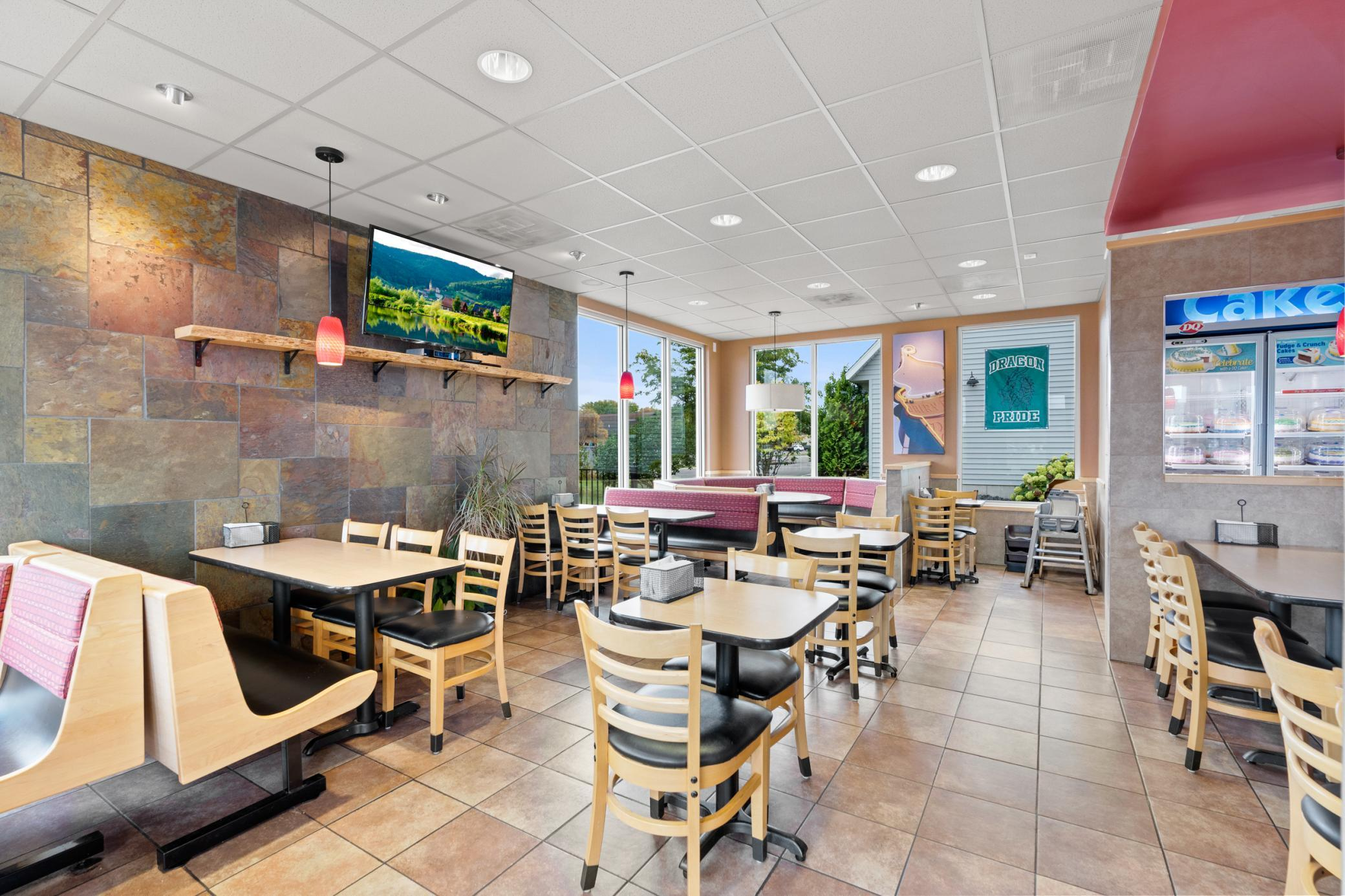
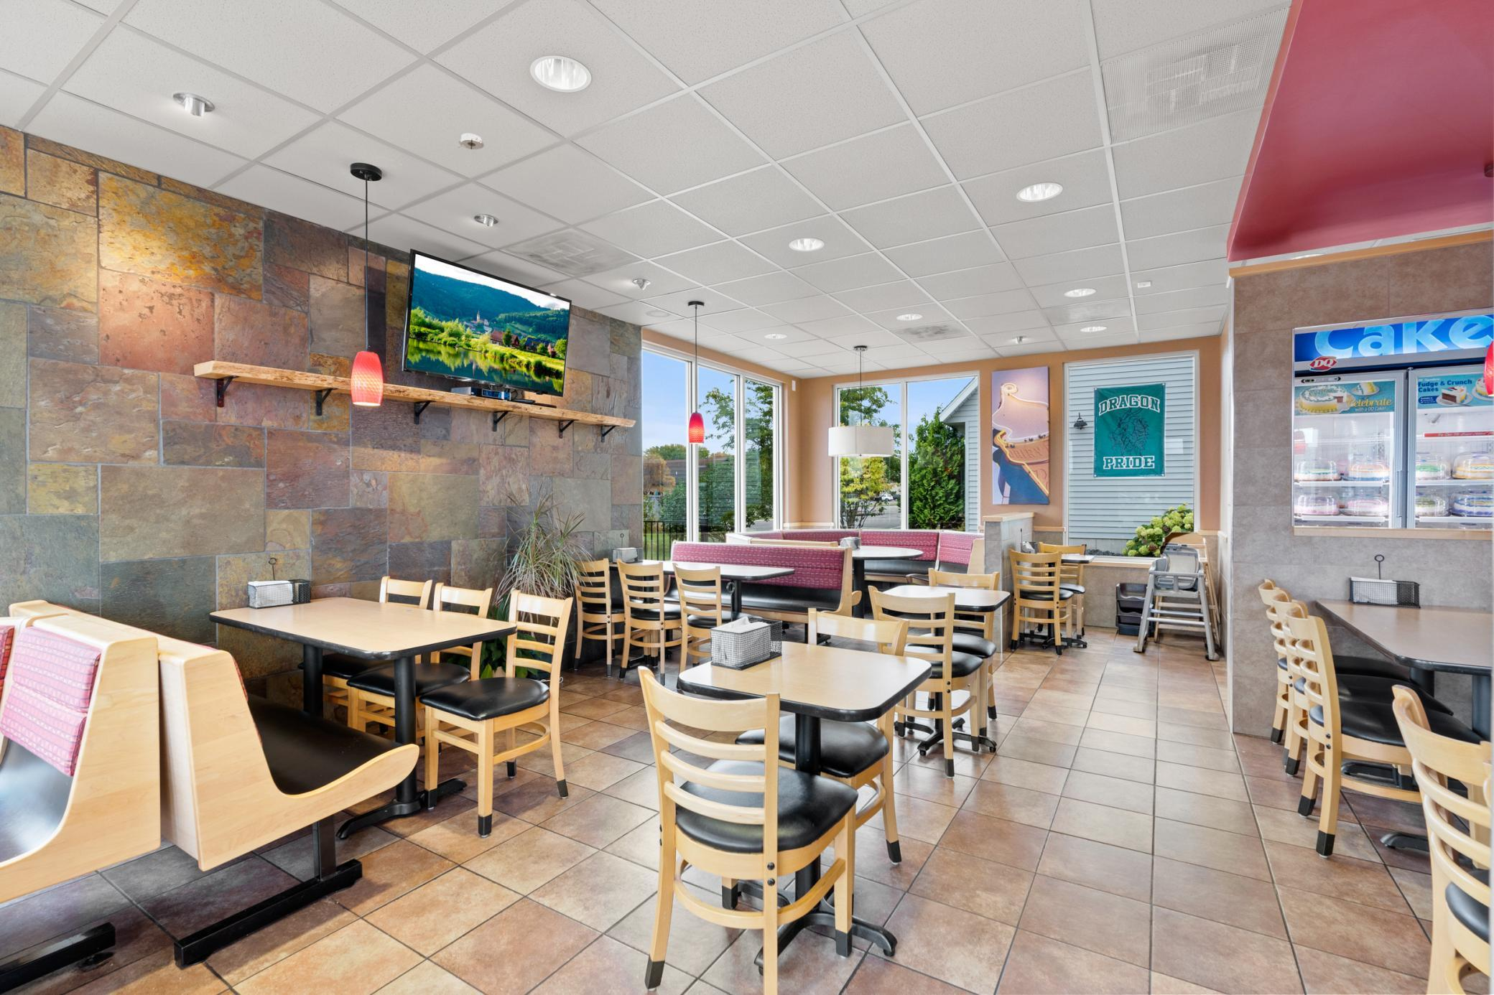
+ smoke detector (471, 141)
